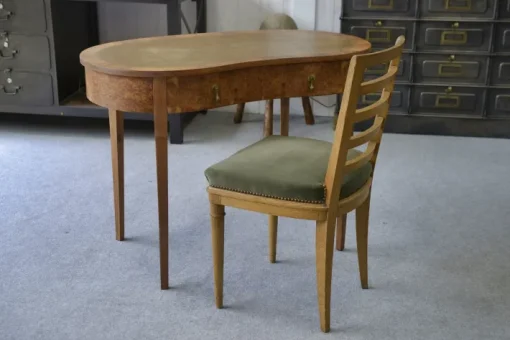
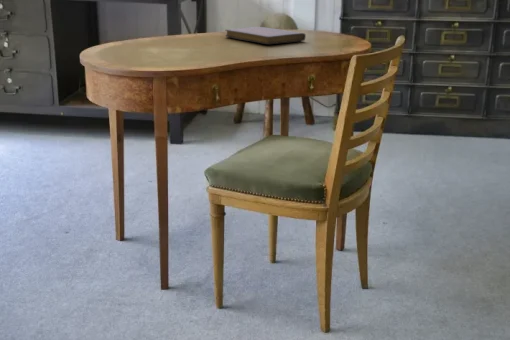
+ notebook (264, 34)
